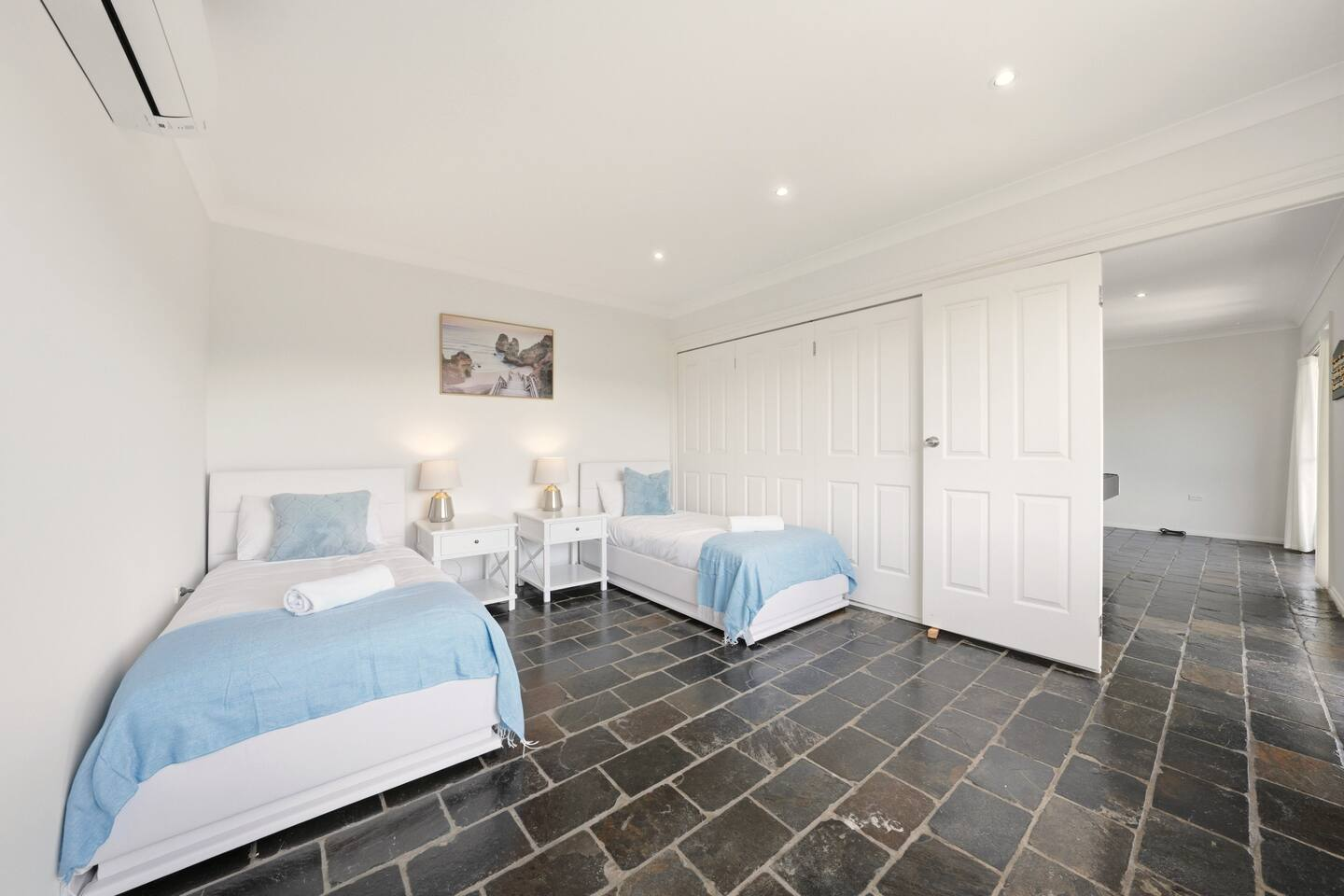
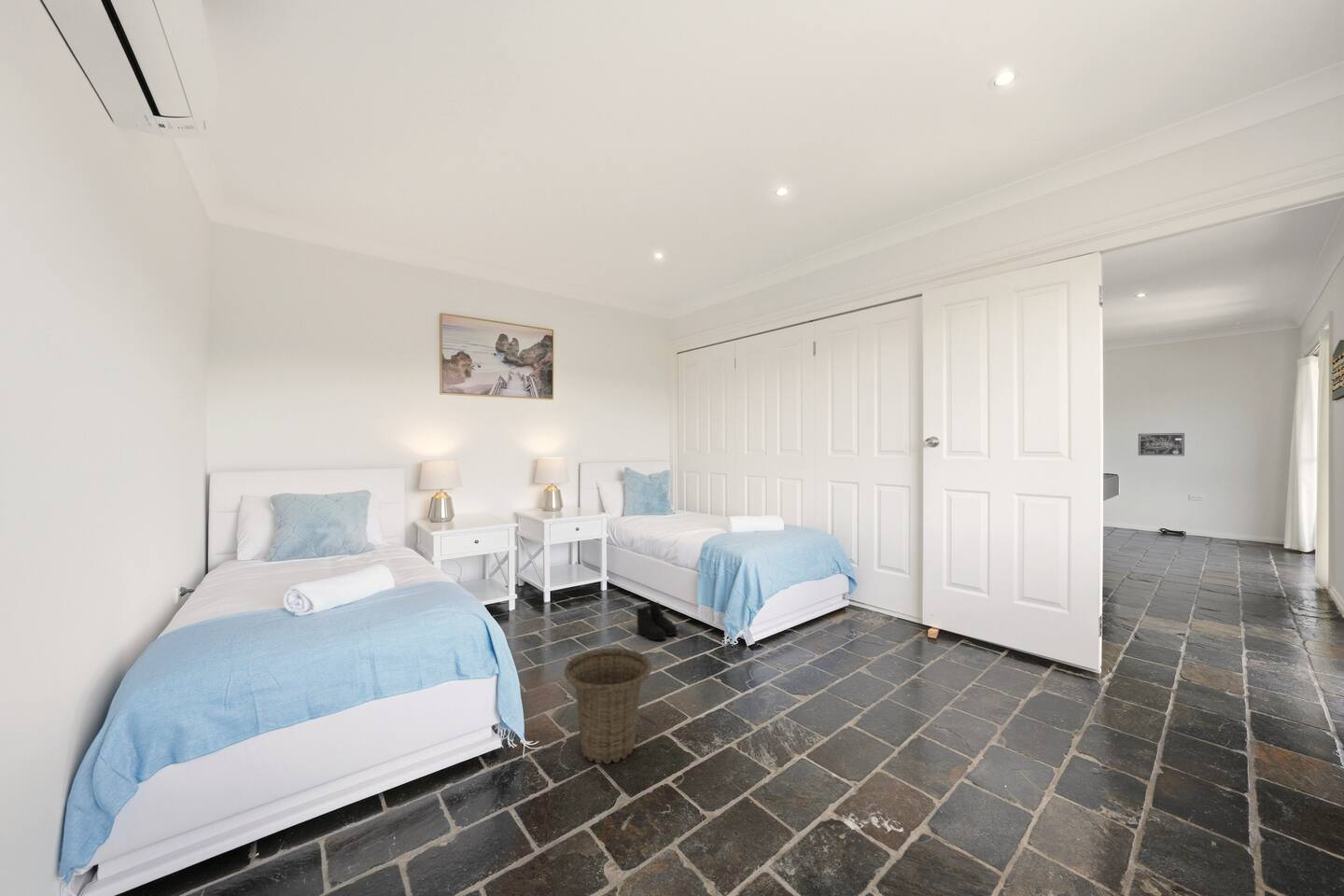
+ wall art (1160, 444)
+ basket (608, 706)
+ boots (656, 619)
